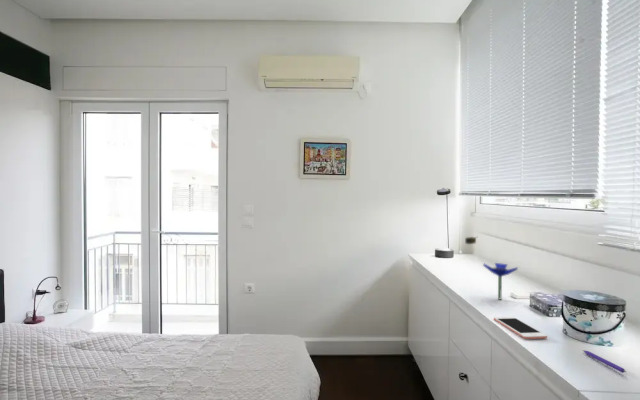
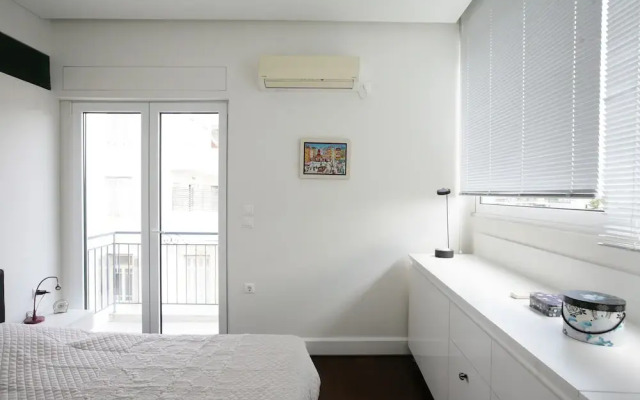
- cell phone (518, 326)
- pen (602, 360)
- flower (489, 267)
